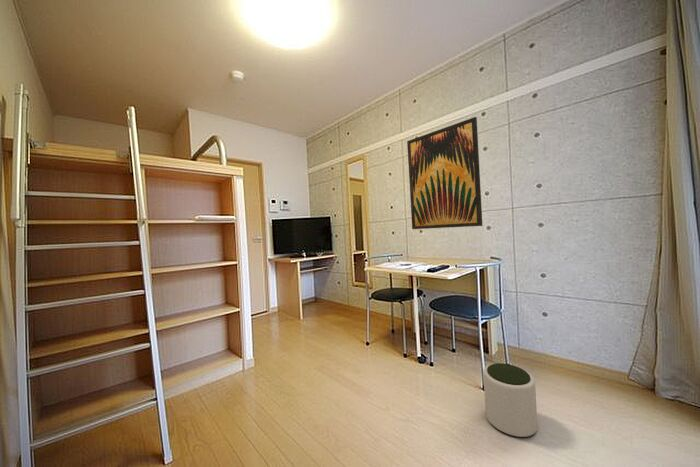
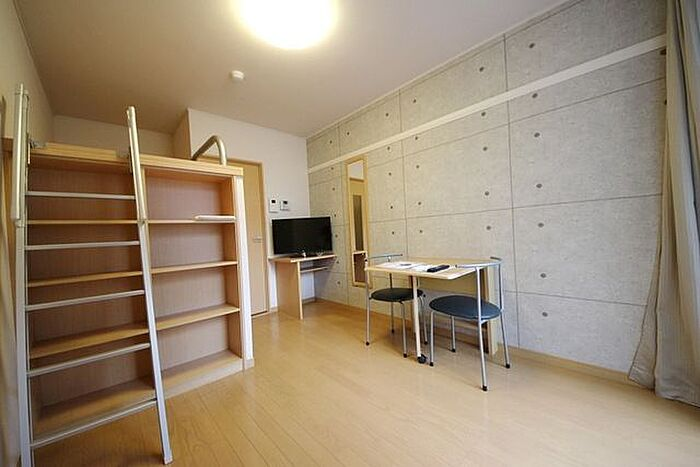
- wall art (441, 179)
- plant pot (509, 397)
